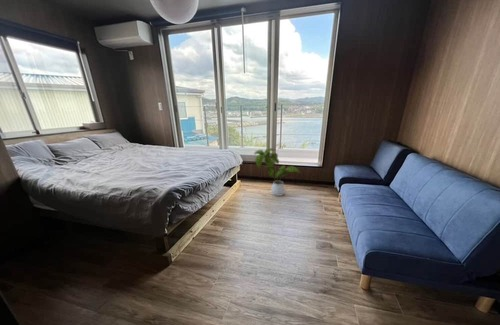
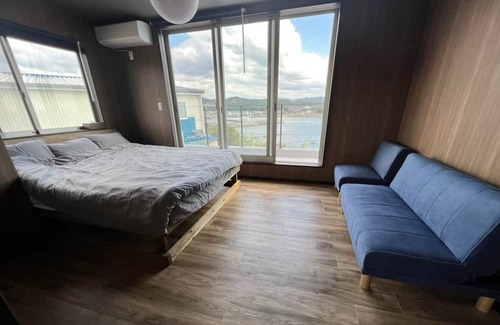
- house plant (273, 172)
